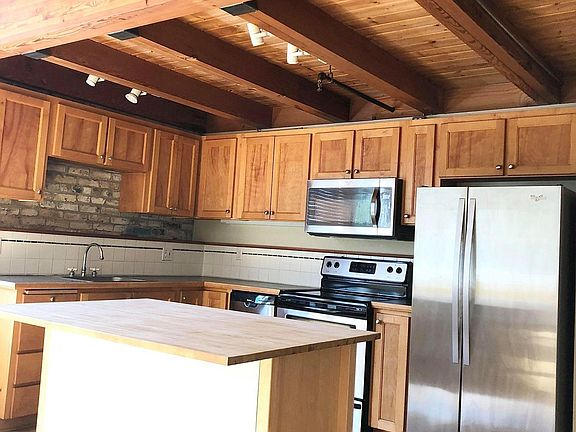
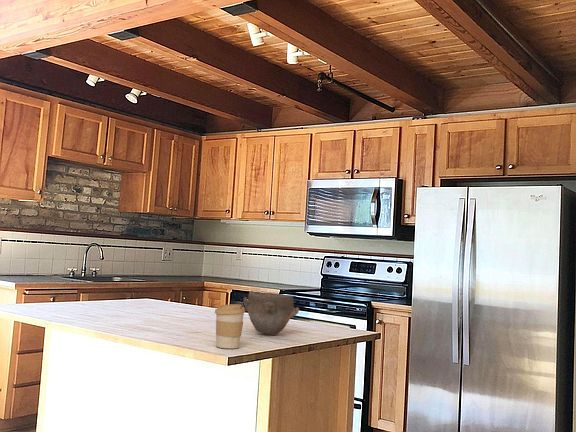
+ bowl (268, 313)
+ coffee cup (229, 325)
